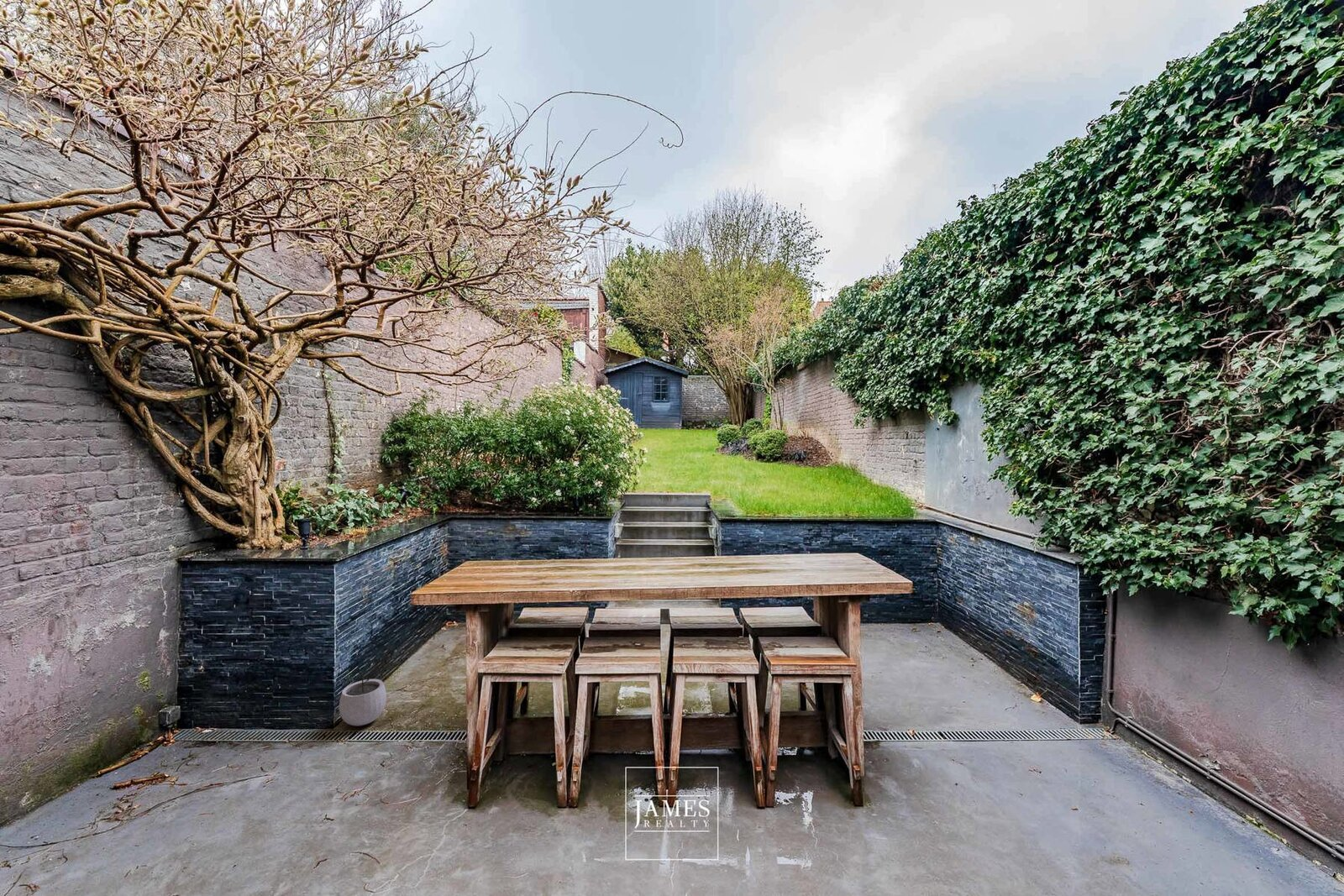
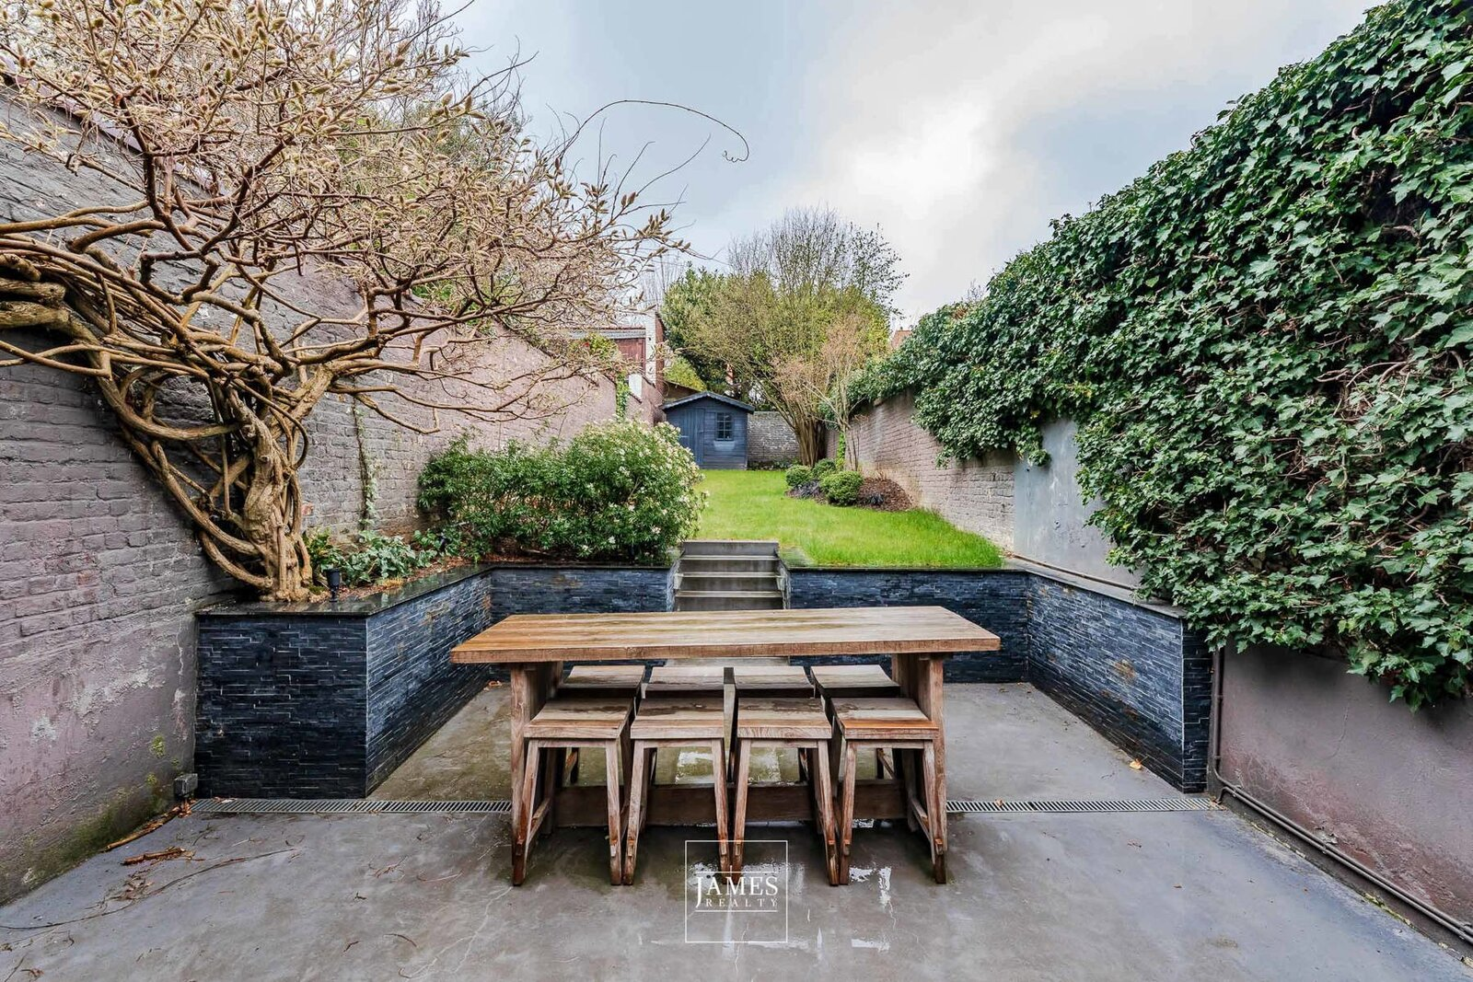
- plant pot (363, 697)
